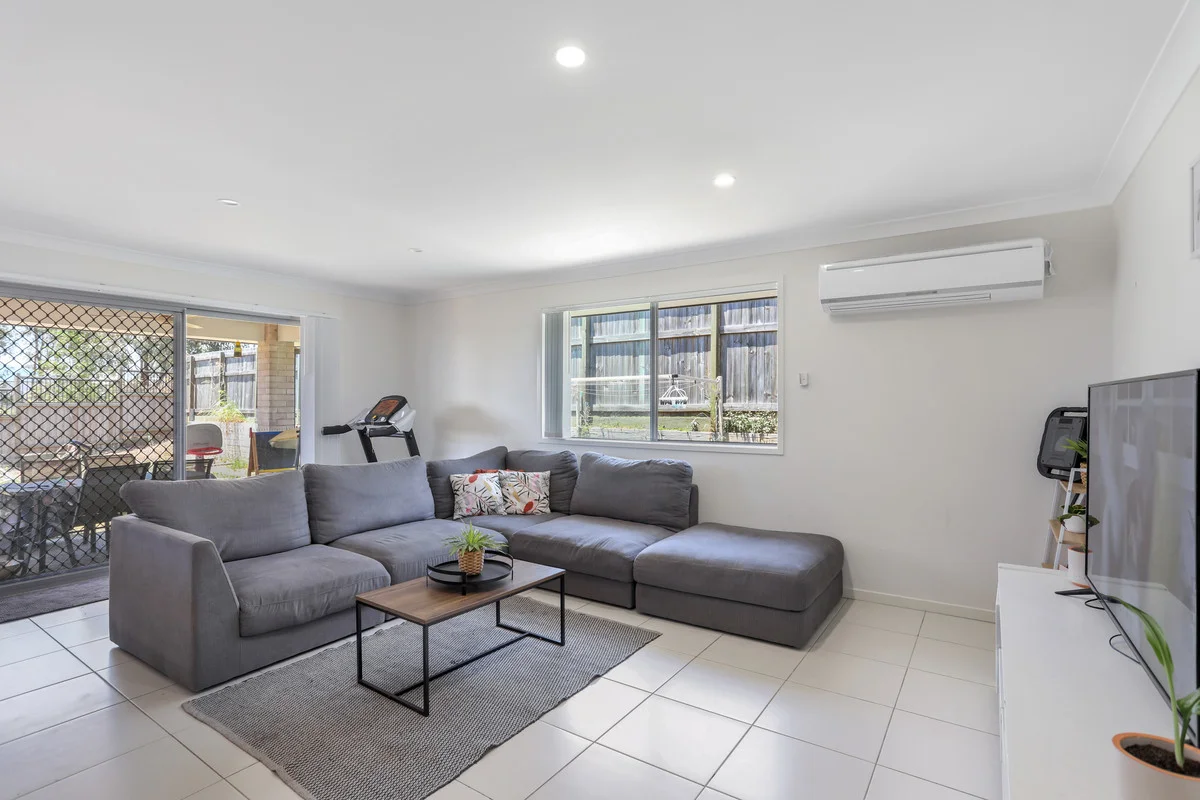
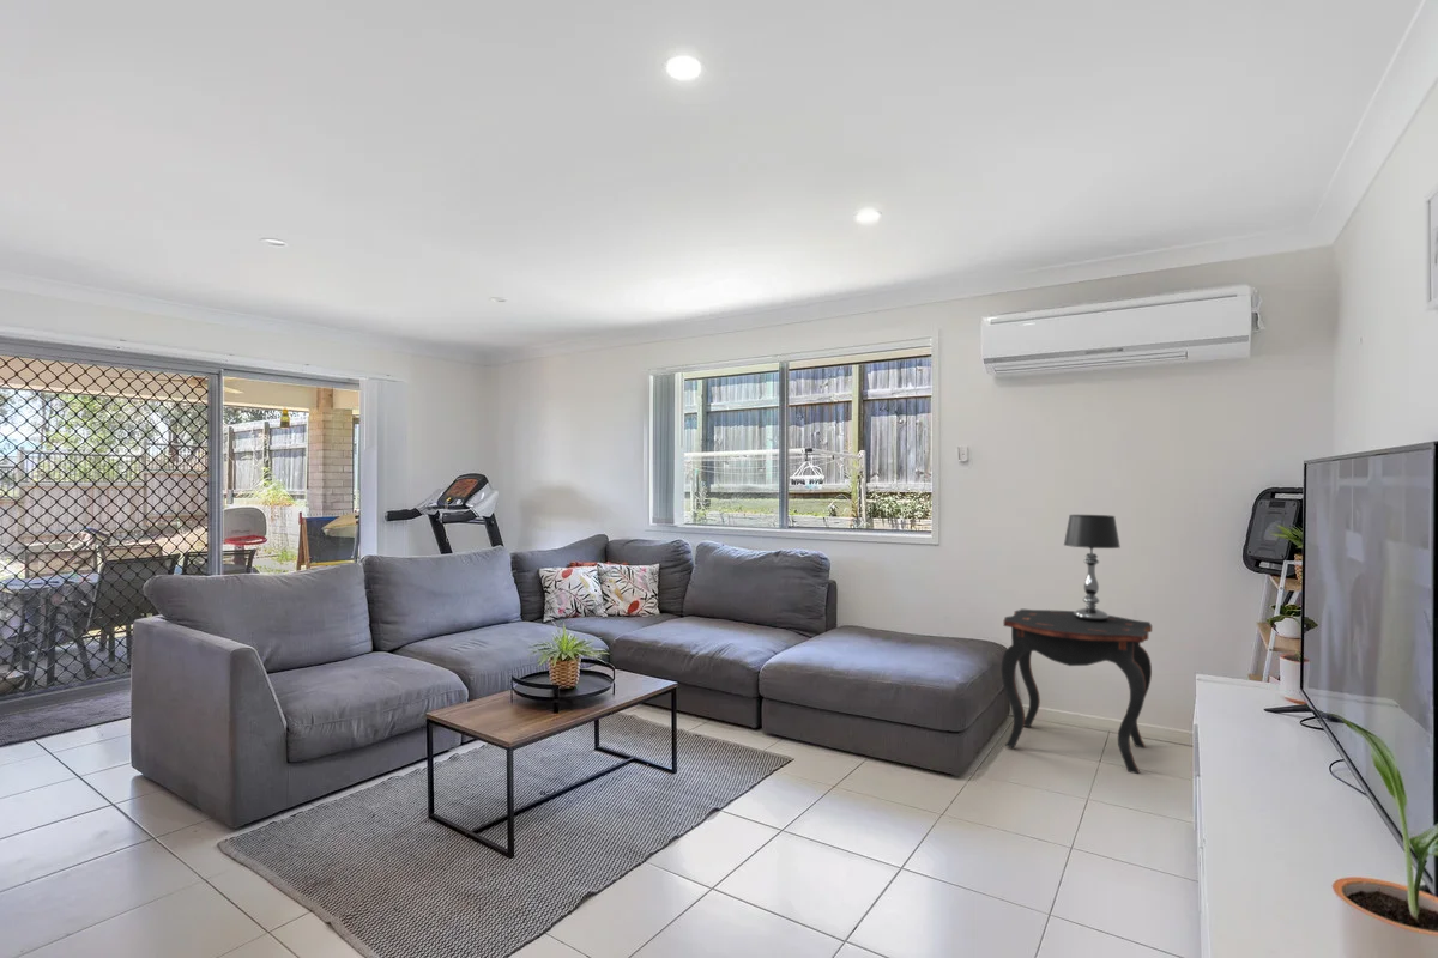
+ table lamp (1090, 566)
+ side table (1075, 665)
